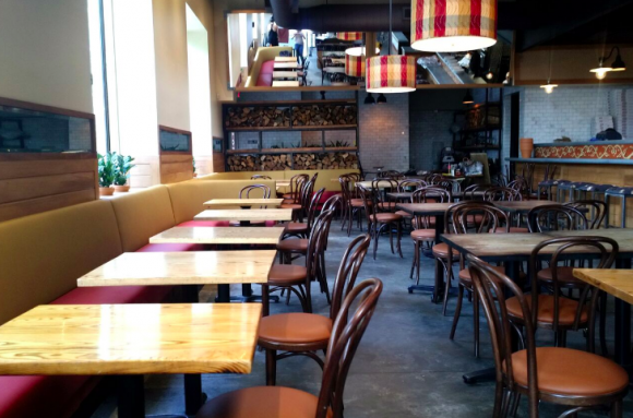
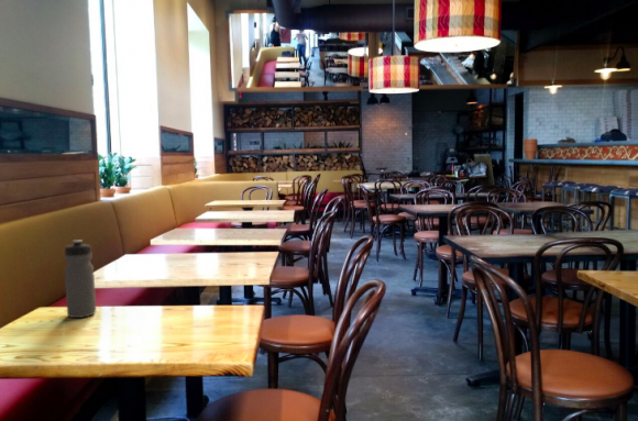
+ water bottle (79, 277)
